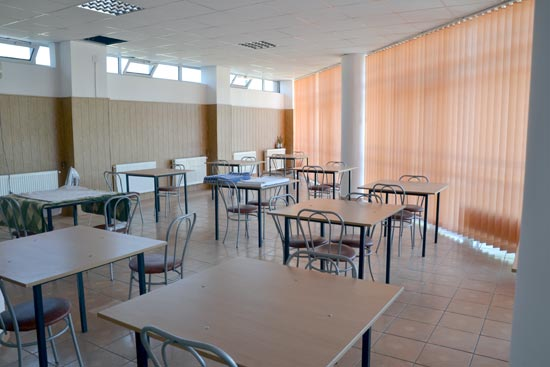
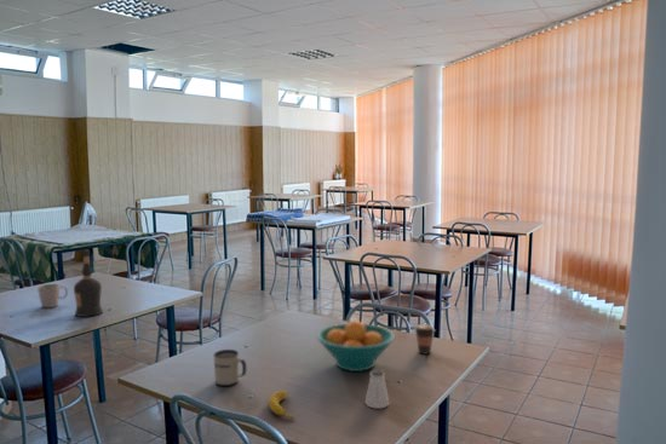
+ mug (53, 295)
+ mug (230, 368)
+ saltshaker (377, 386)
+ banana (281, 399)
+ liquor bottle (87, 282)
+ fruit bowl (355, 342)
+ coffee cup (424, 339)
